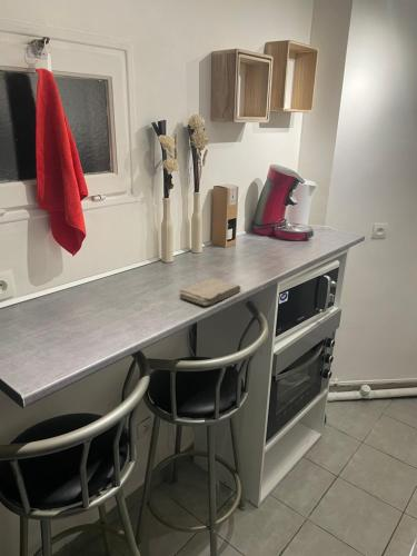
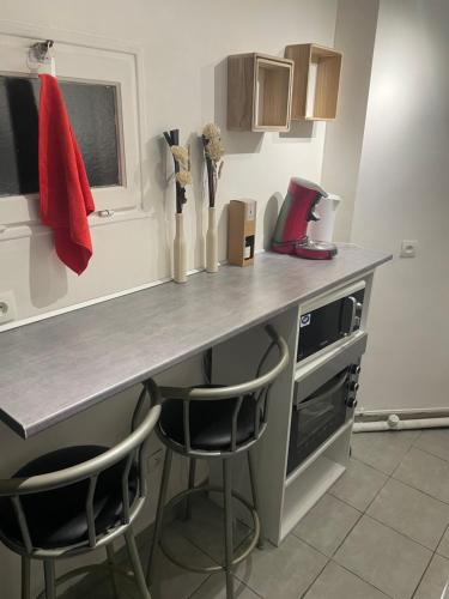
- washcloth (209, 290)
